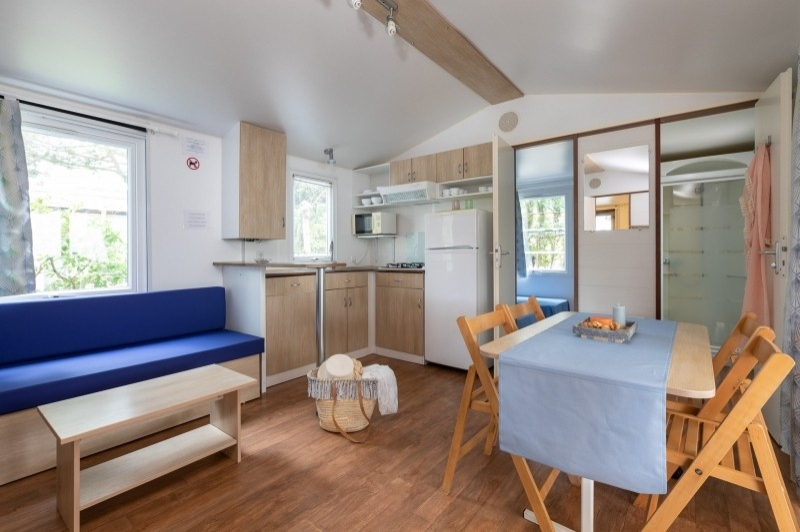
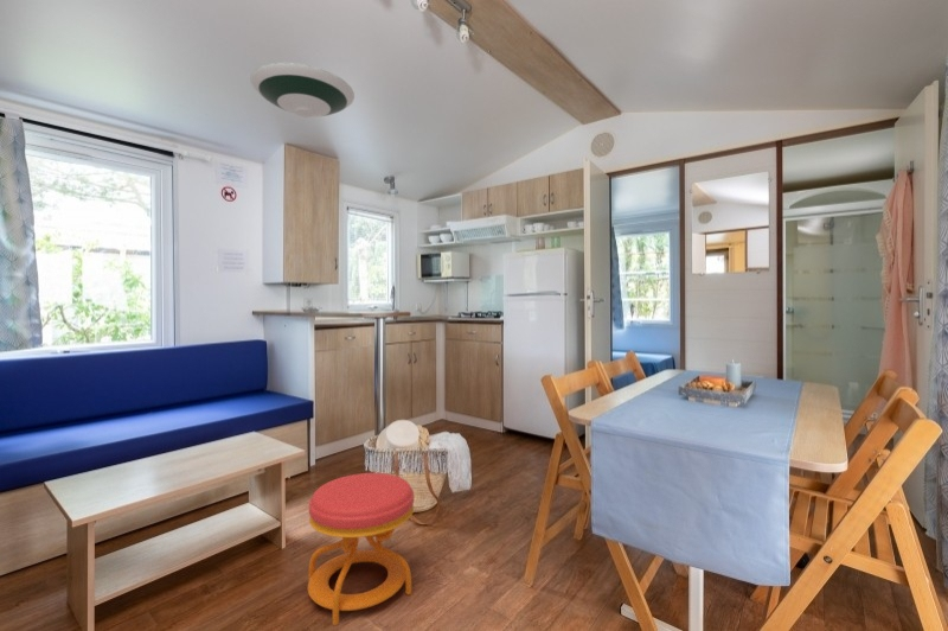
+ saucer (303, 101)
+ stool (359, 536)
